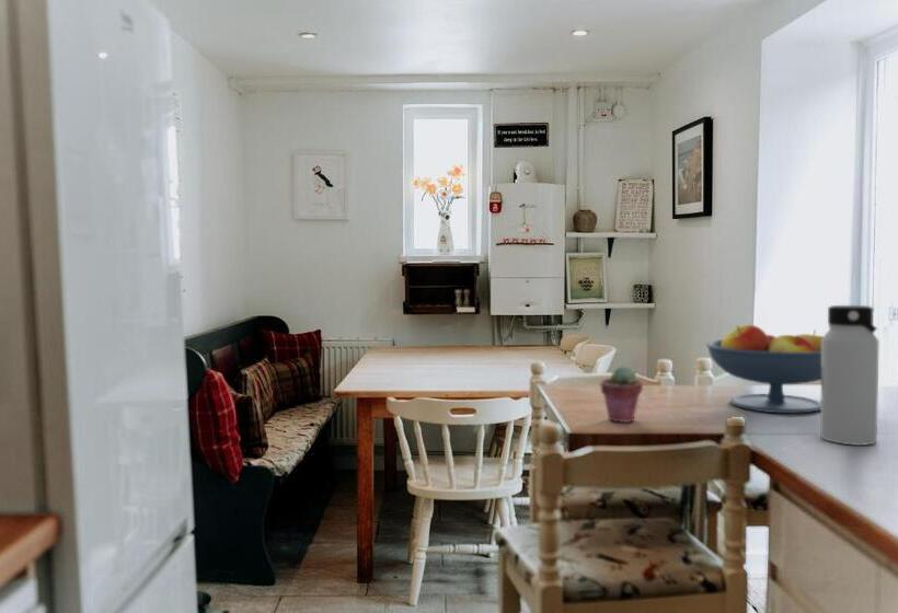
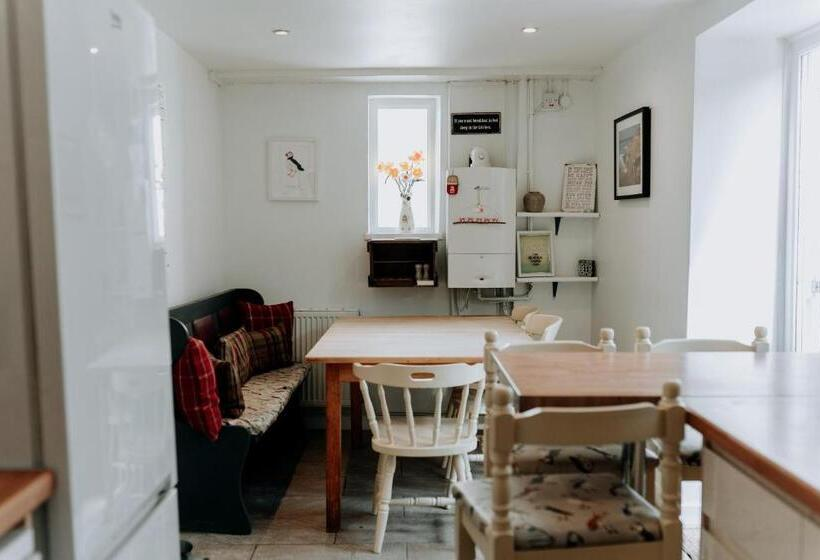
- water bottle (849, 372)
- fruit bowl (775, 363)
- potted succulent (621, 392)
